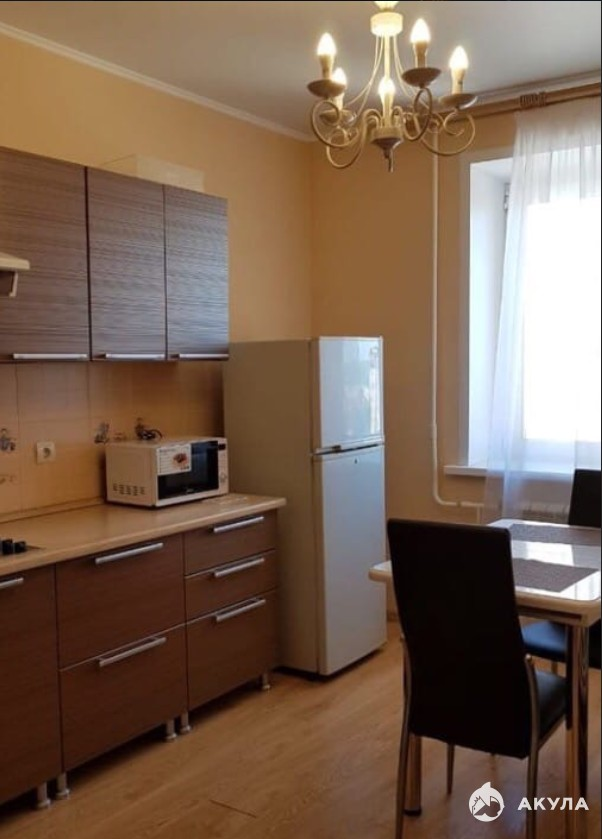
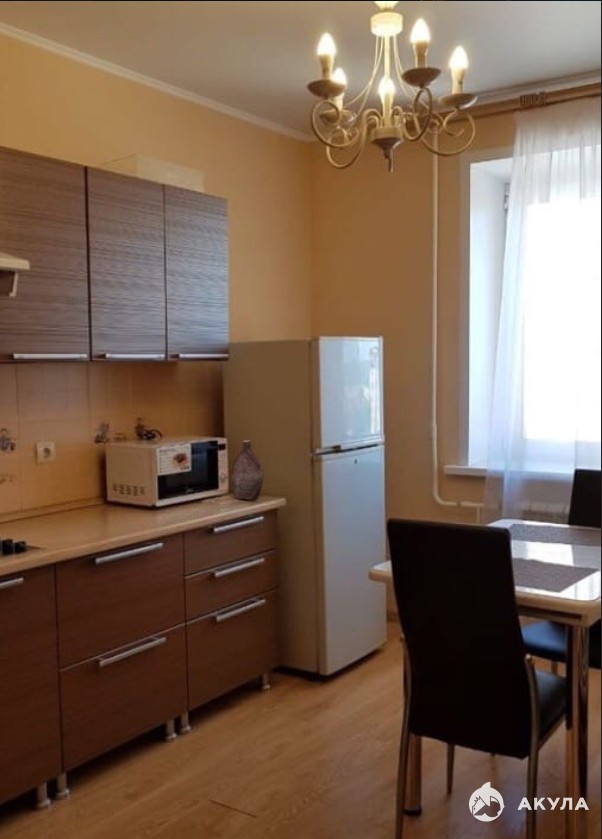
+ bottle (245, 470)
